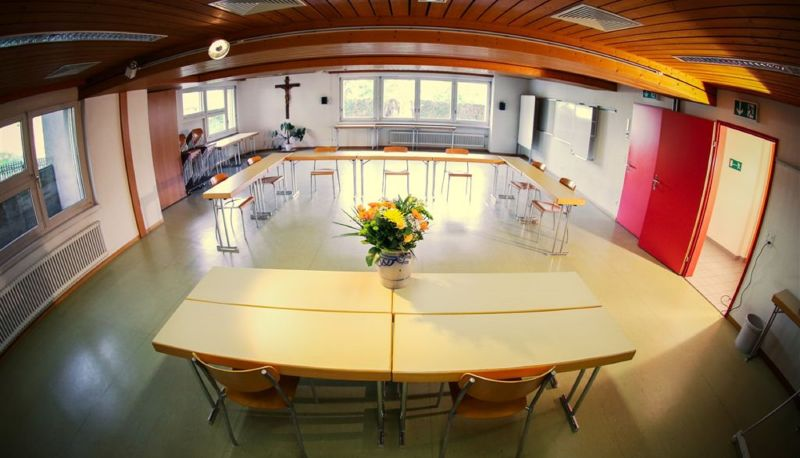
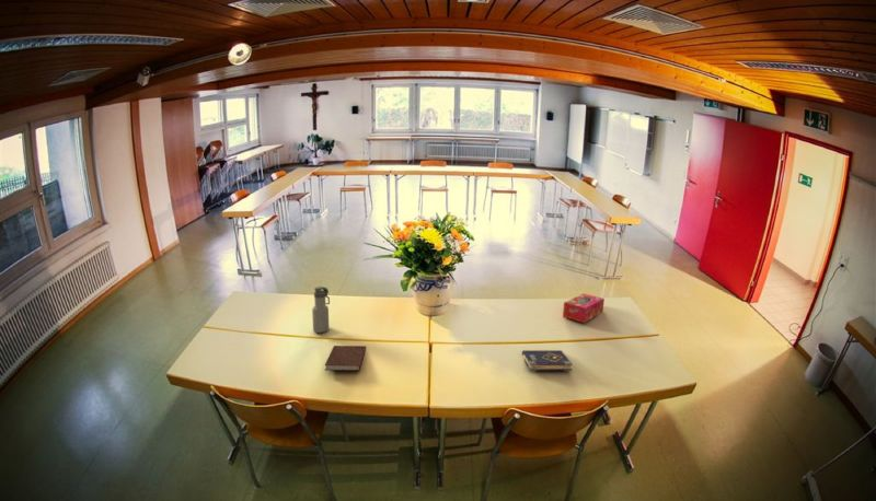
+ water bottle (320, 308)
+ book (545, 360)
+ tissue box (584, 307)
+ notebook (346, 357)
